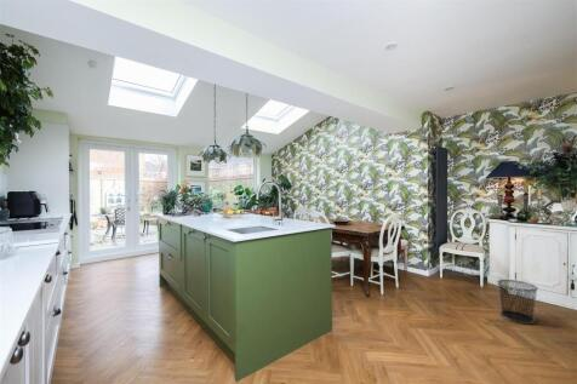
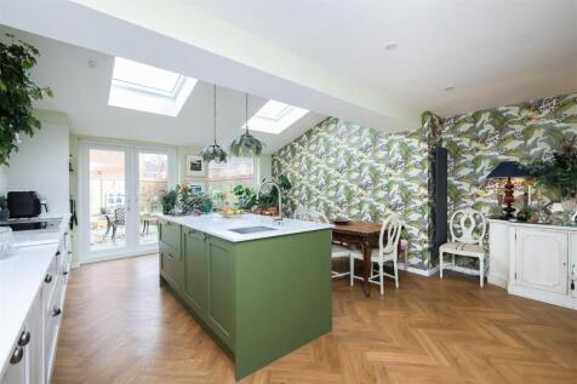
- waste bin (515, 299)
